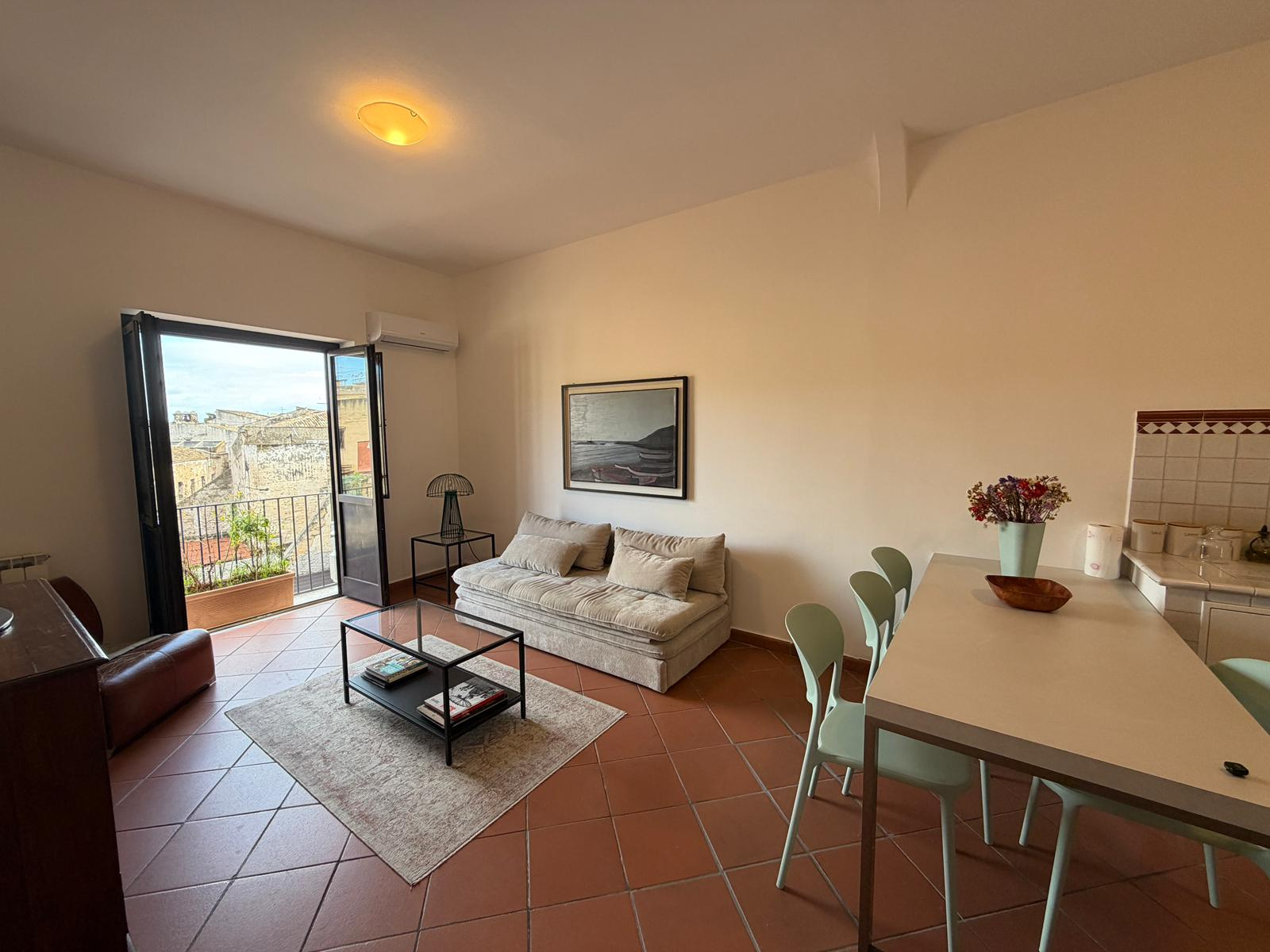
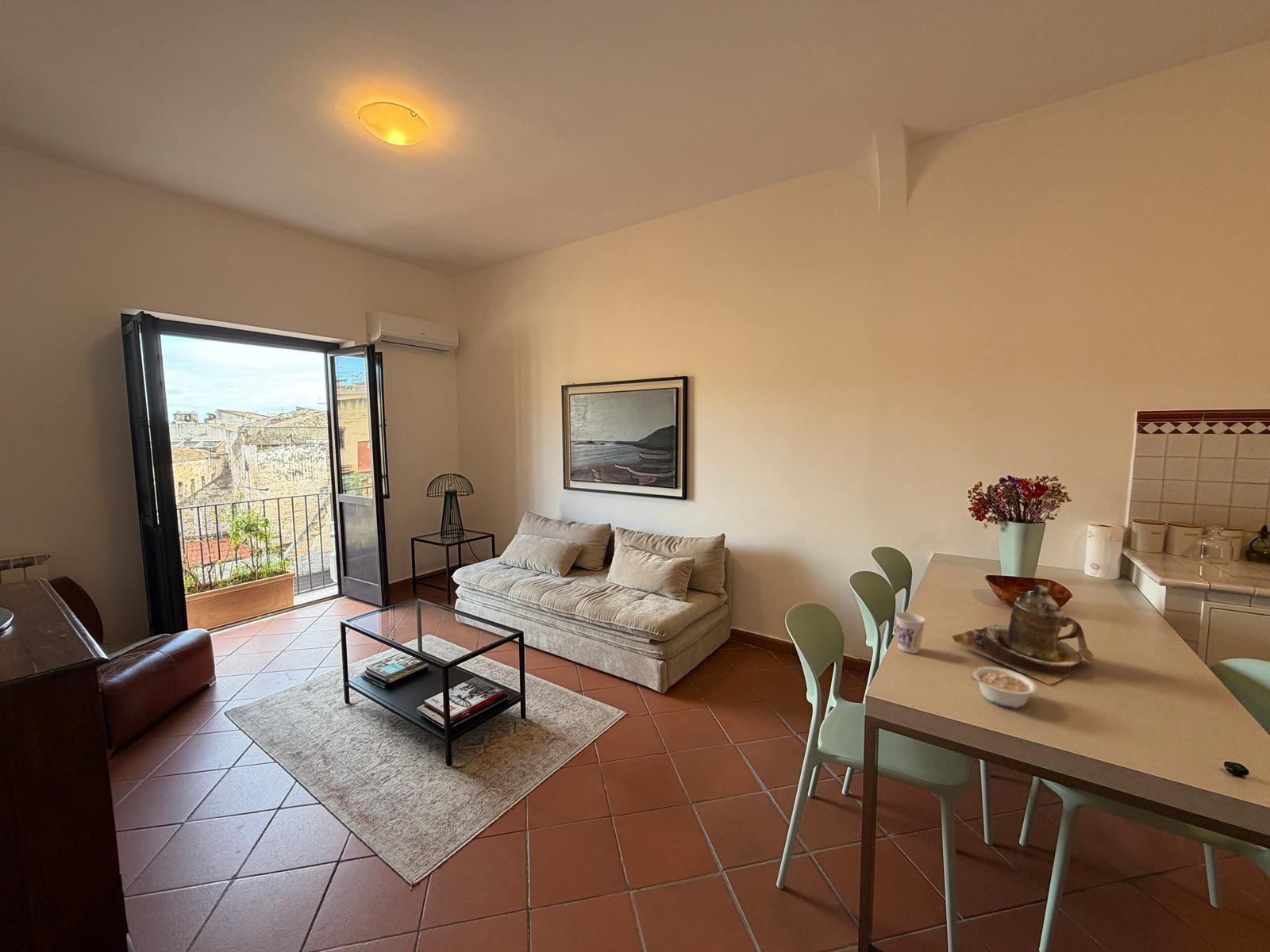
+ cup (909, 633)
+ teapot (1022, 620)
+ legume (1003, 687)
